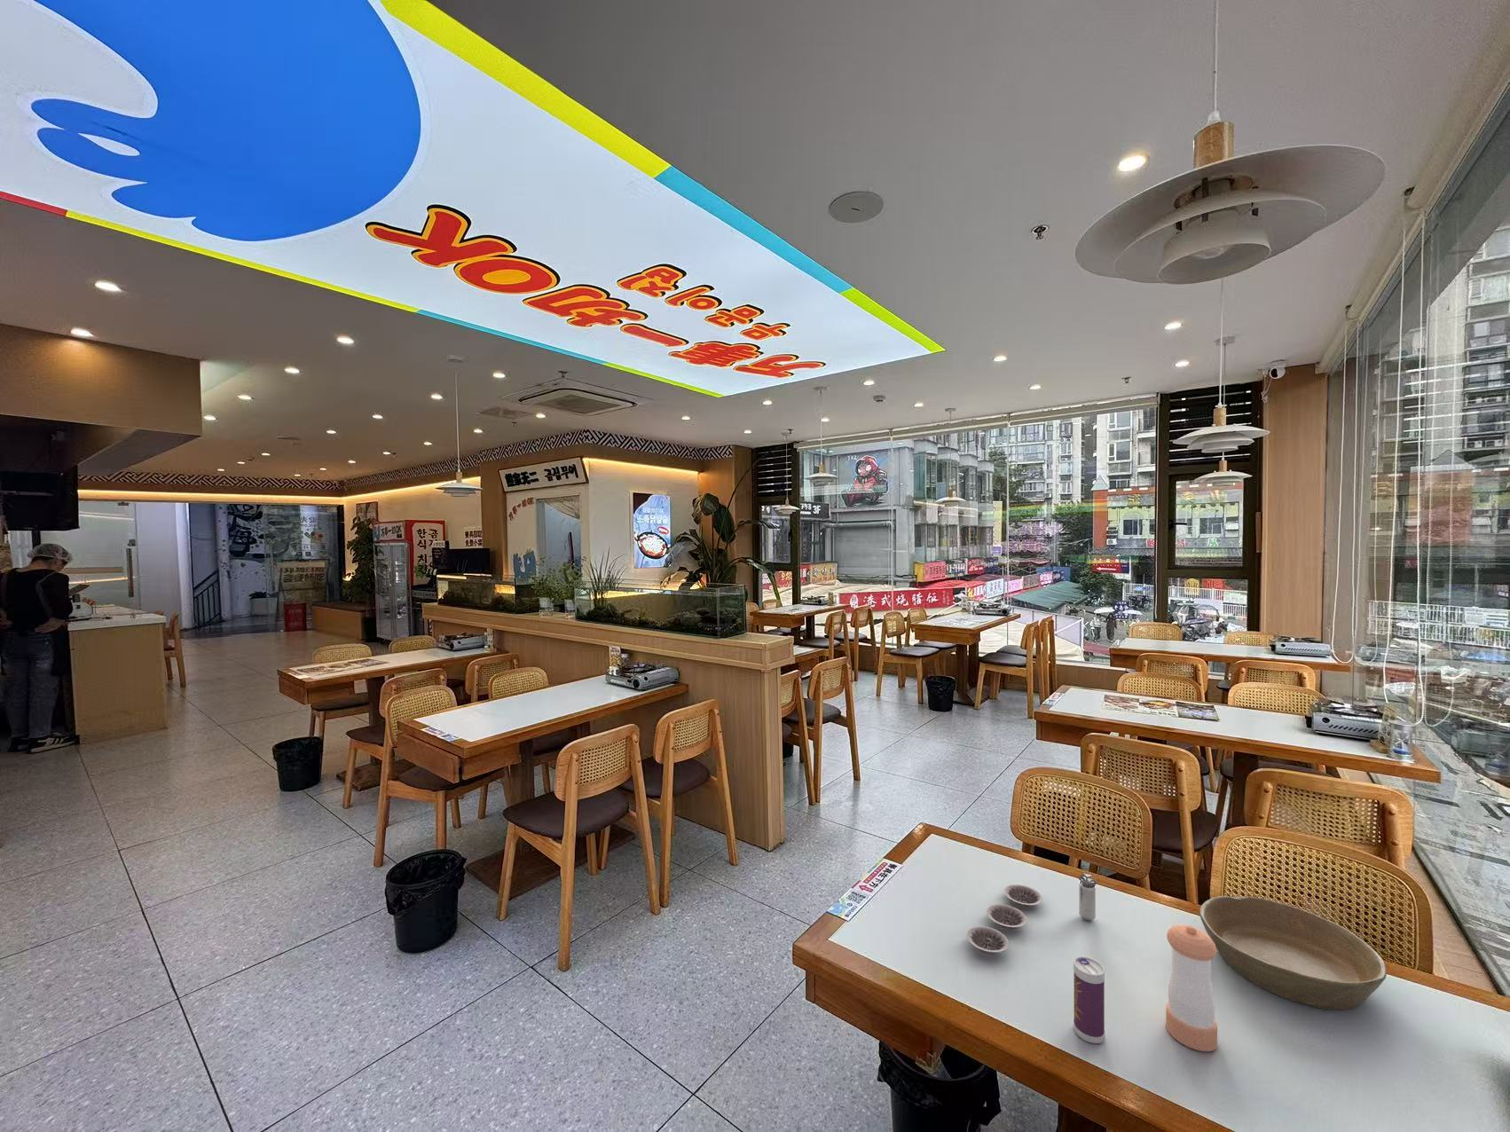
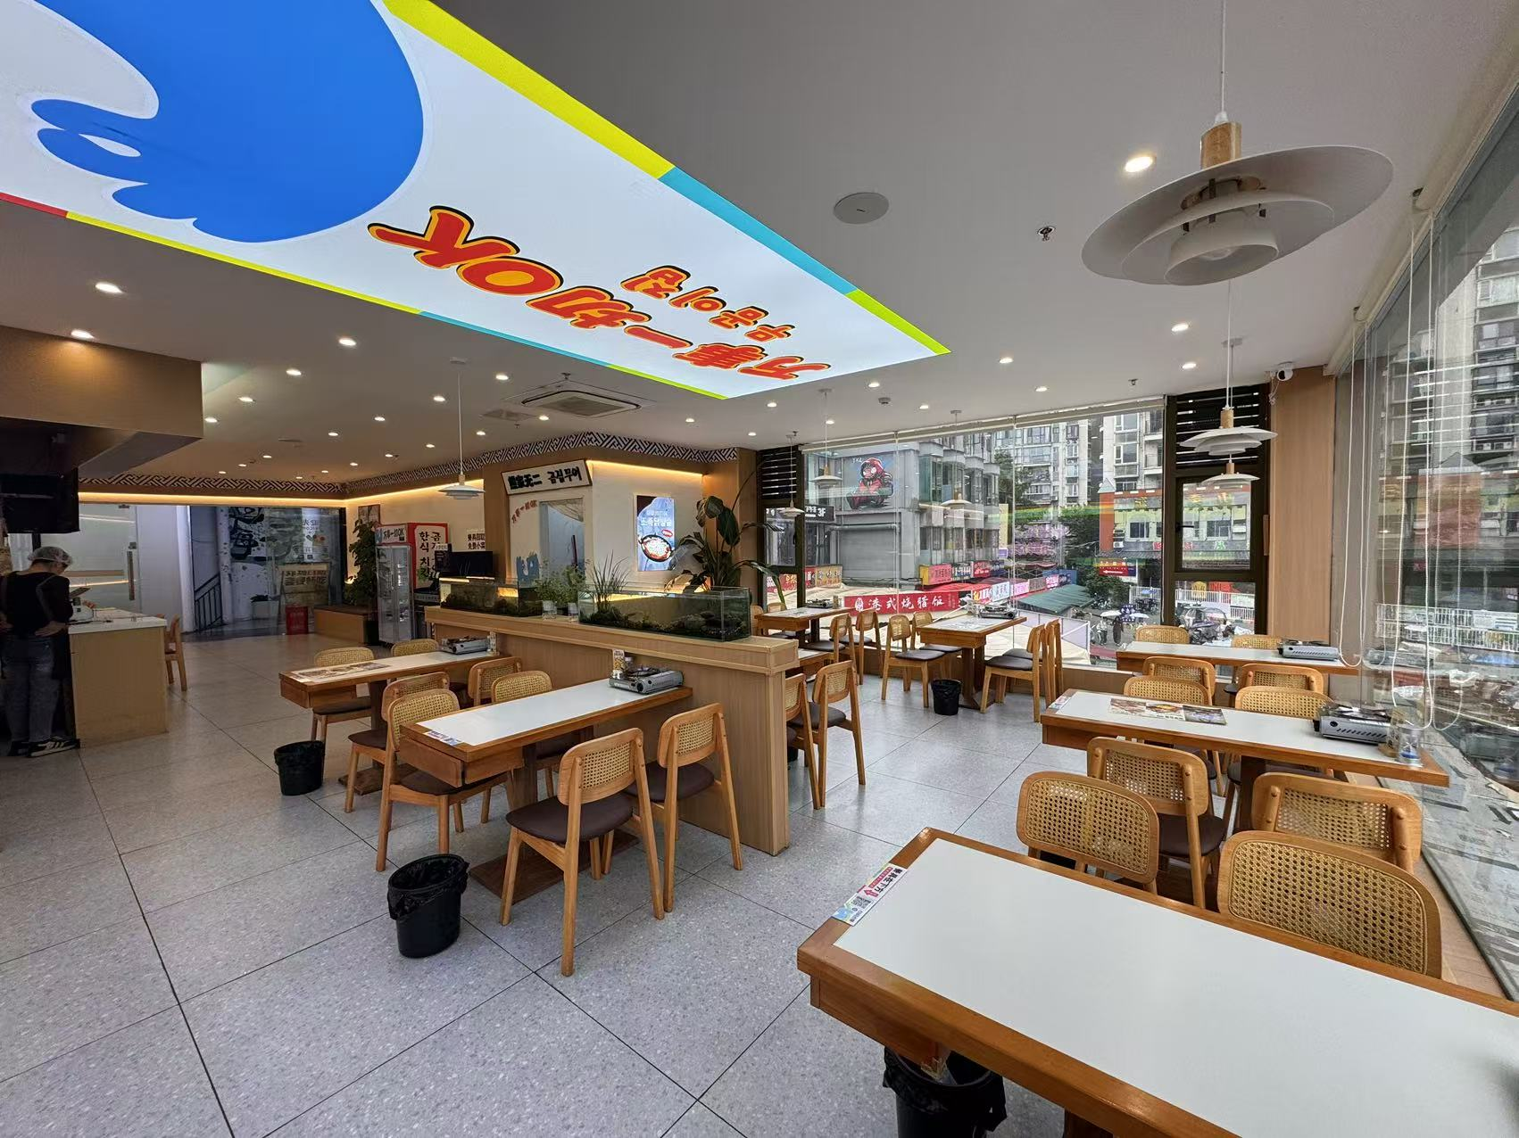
- bowl (1284, 949)
- shaker (1087, 897)
- beverage can (1089, 999)
- plate (1006, 917)
- pepper shaker (1190, 980)
